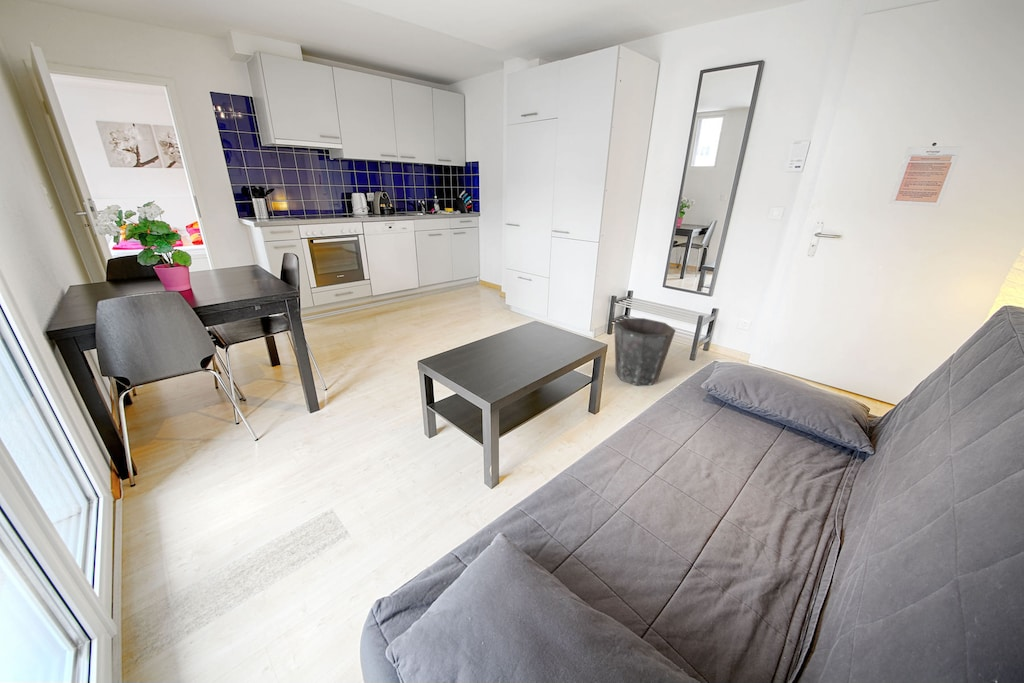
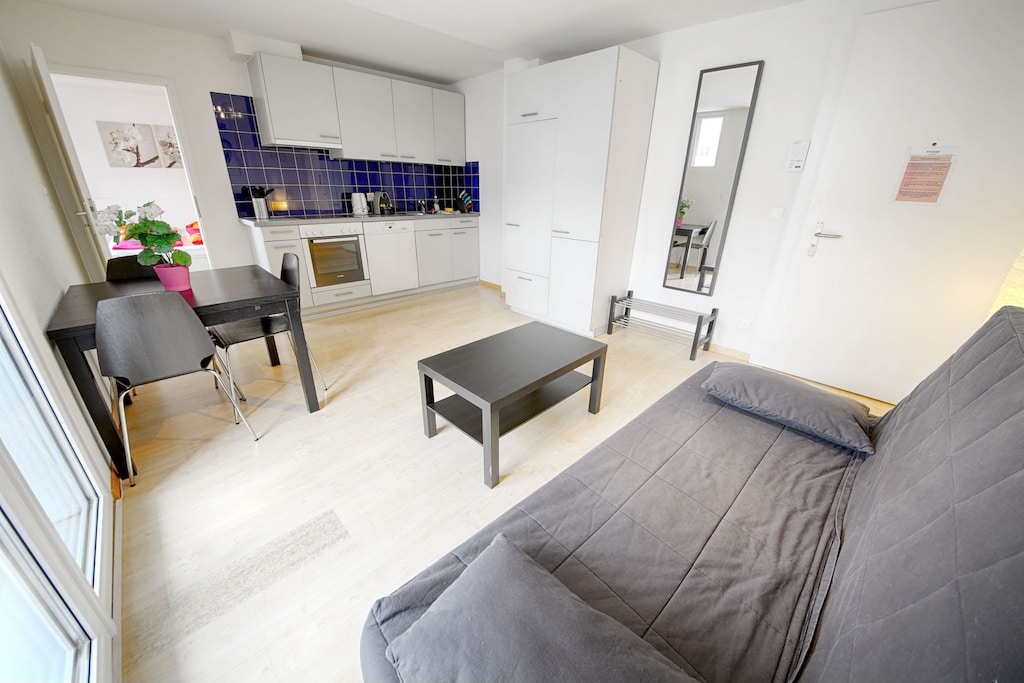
- waste bin (640, 352)
